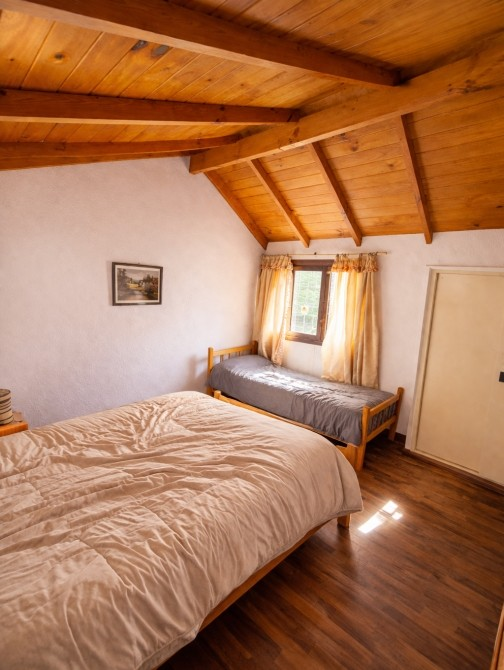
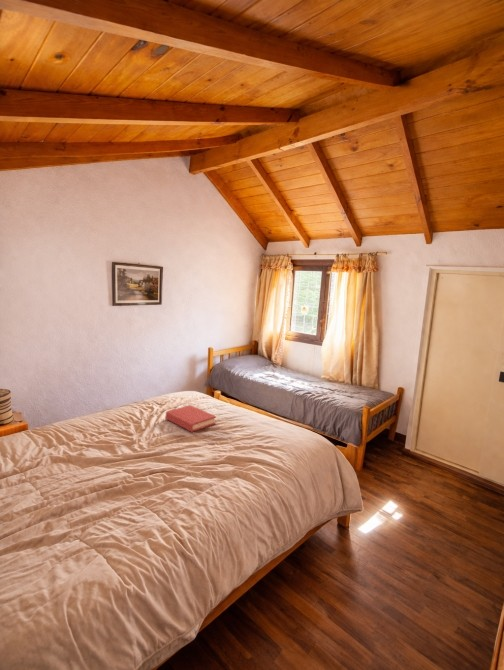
+ hardback book (190, 417)
